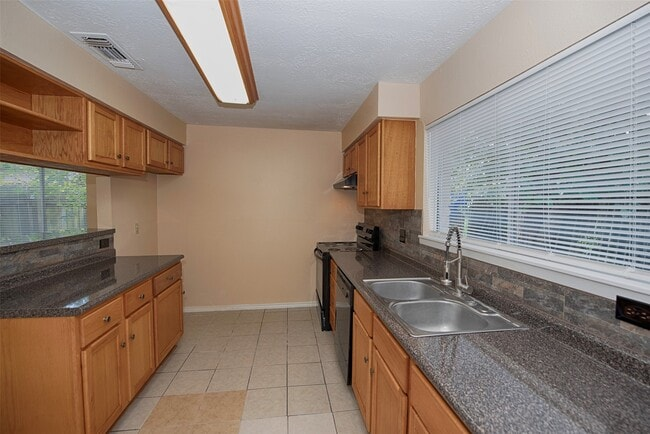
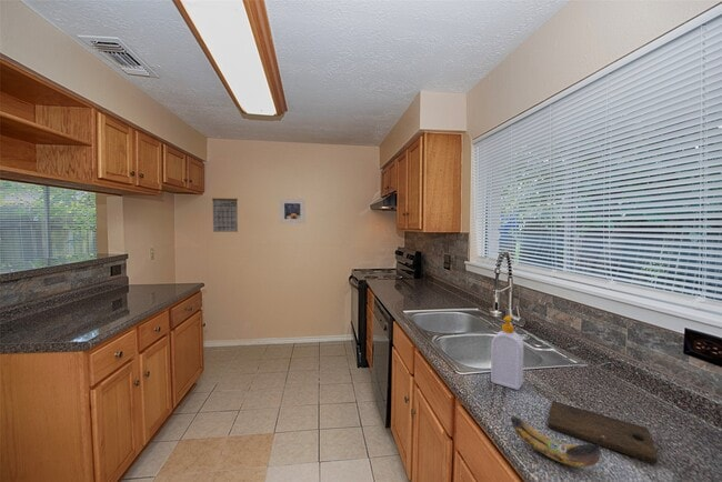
+ calendar (224, 211)
+ soap bottle (508, 350)
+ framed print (292, 211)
+ banana (551, 439)
+ cutting board (596, 428)
